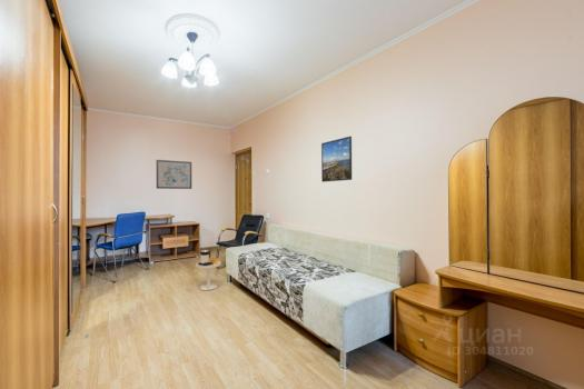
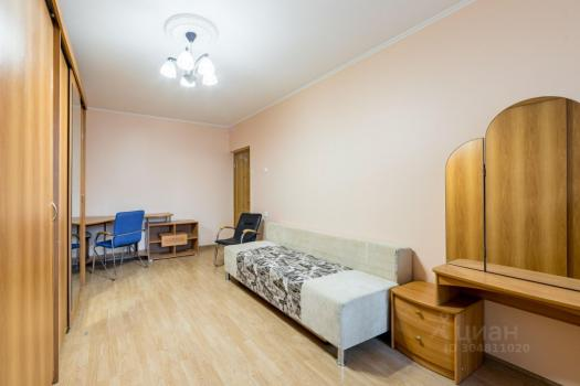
- side table (208, 268)
- wall art (174, 174)
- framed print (335, 160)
